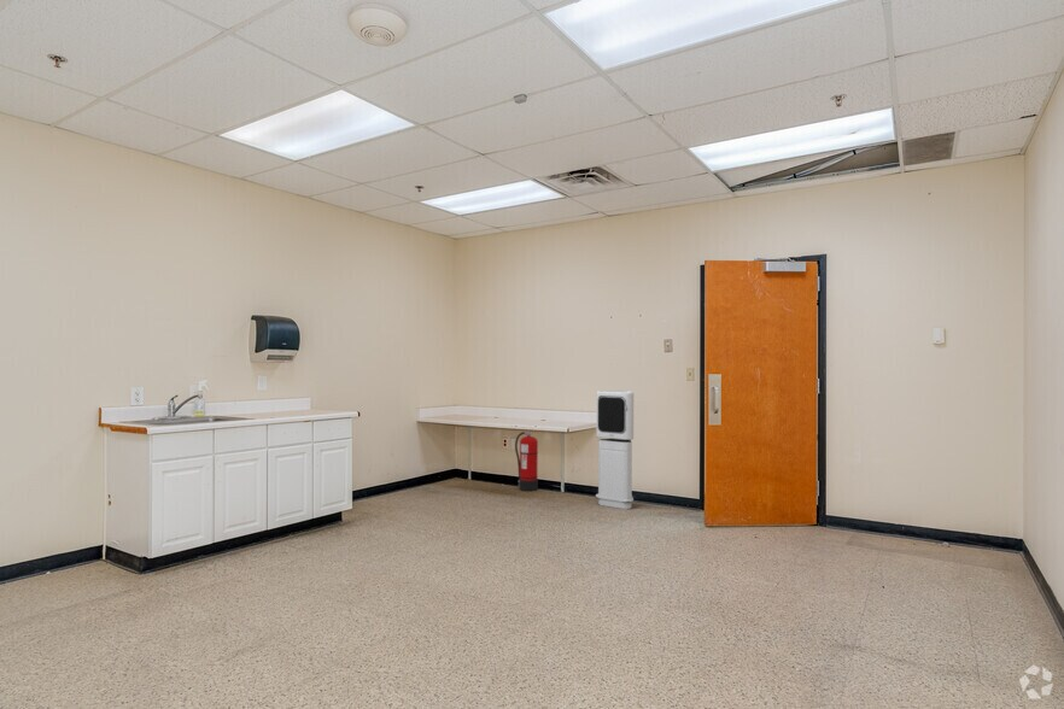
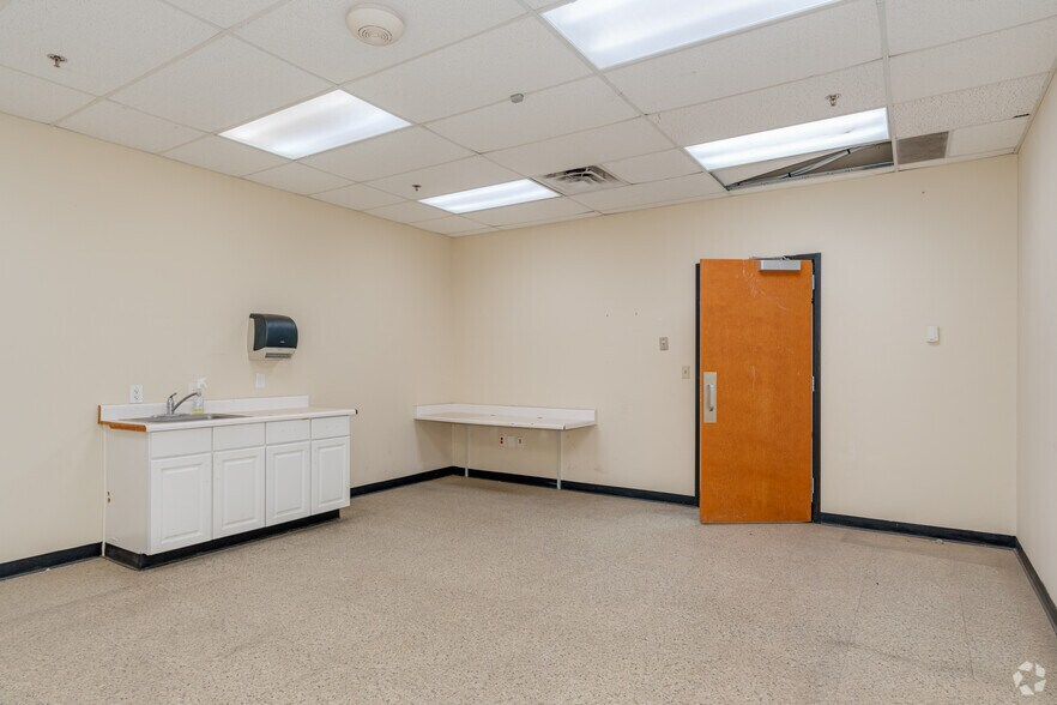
- air purifier (620, 447)
- fire extinguisher (526, 458)
